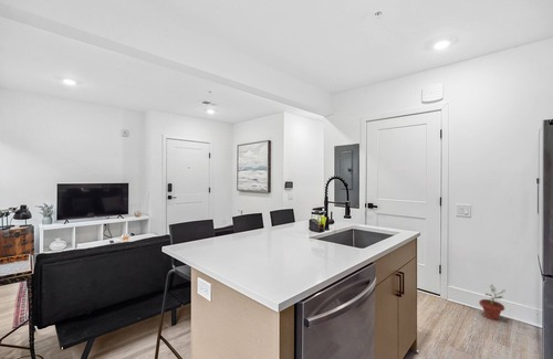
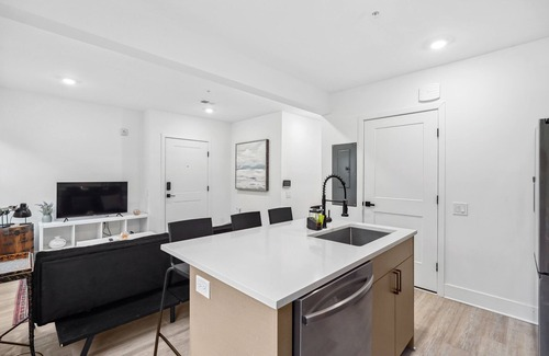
- potted plant (492, 300)
